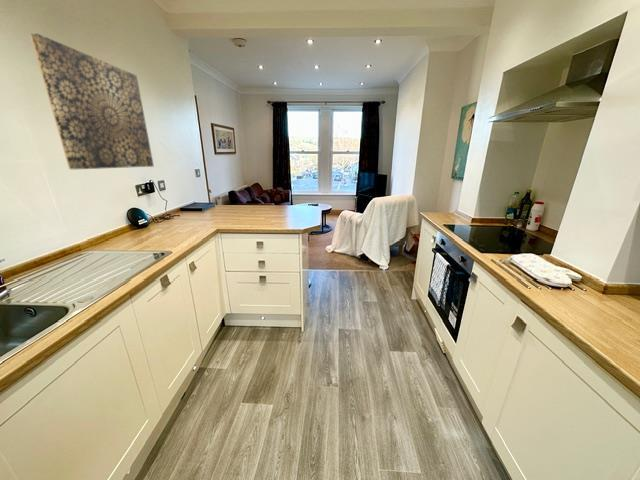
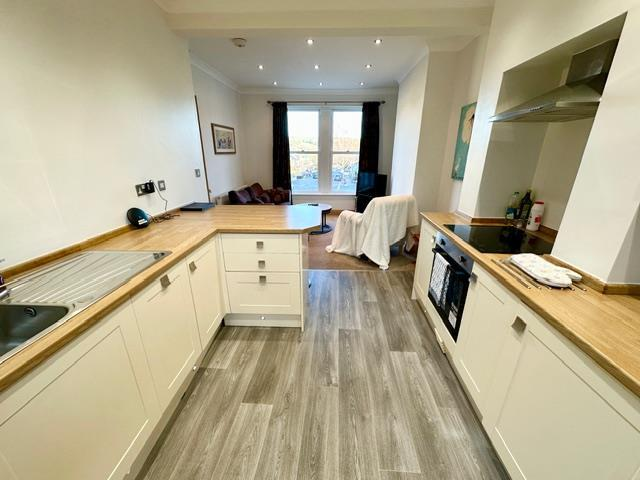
- wall art (107, 116)
